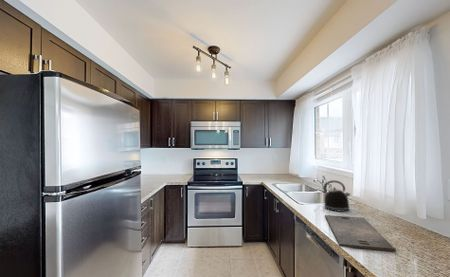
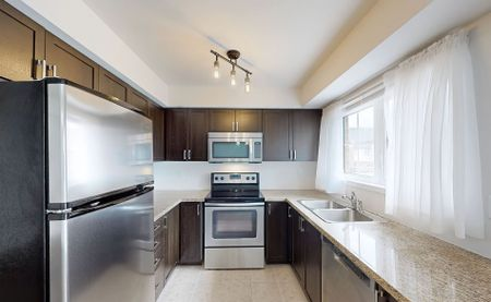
- kettle (336, 194)
- cutting board (353, 229)
